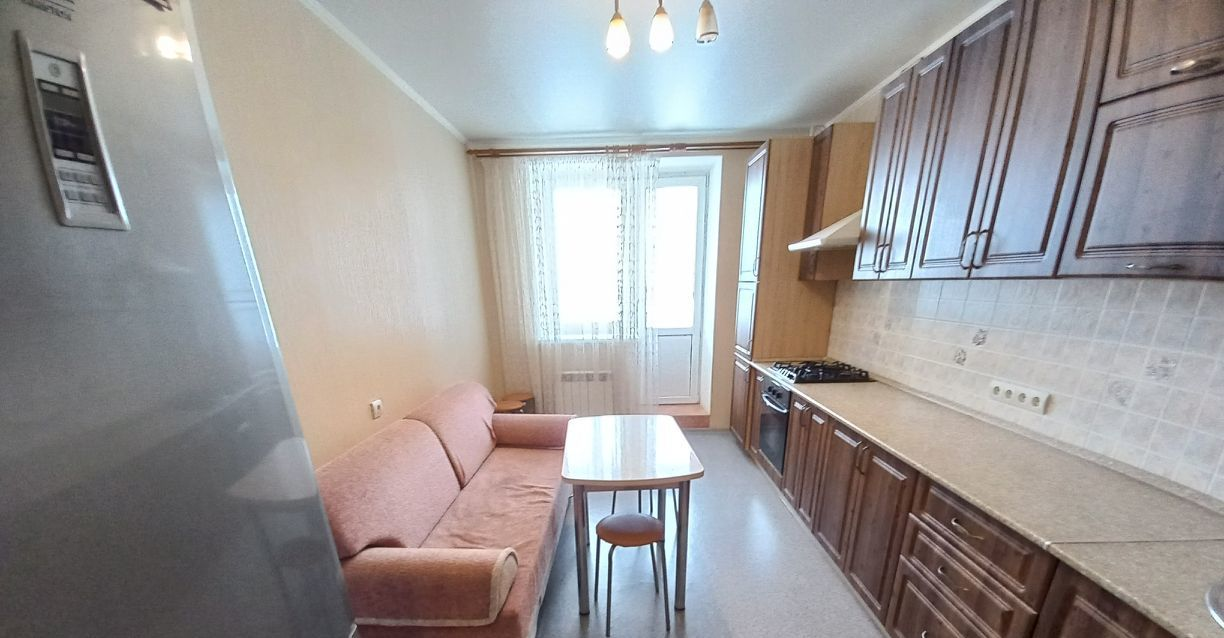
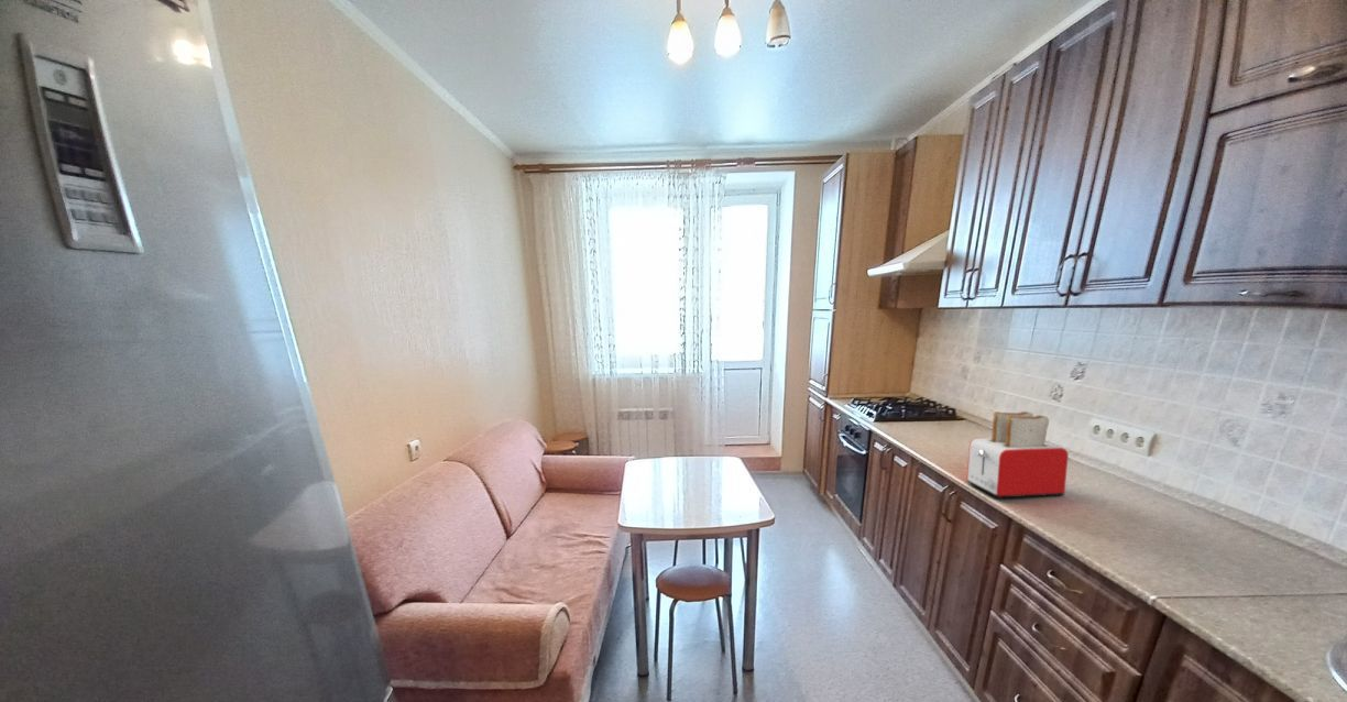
+ toaster (1014, 451)
